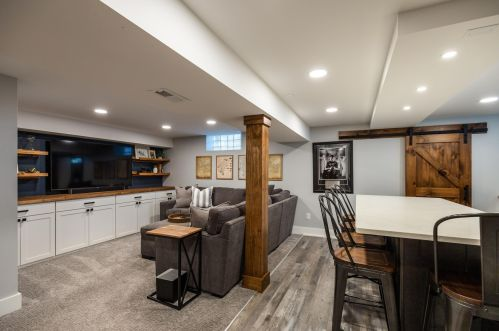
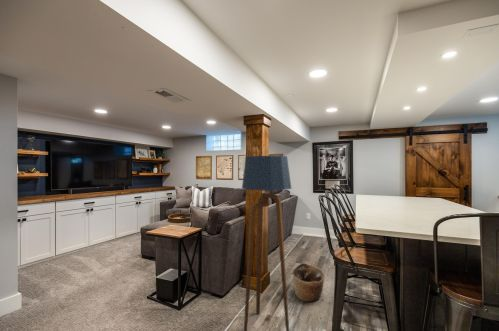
+ basket (308, 283)
+ floor lamp (261, 241)
